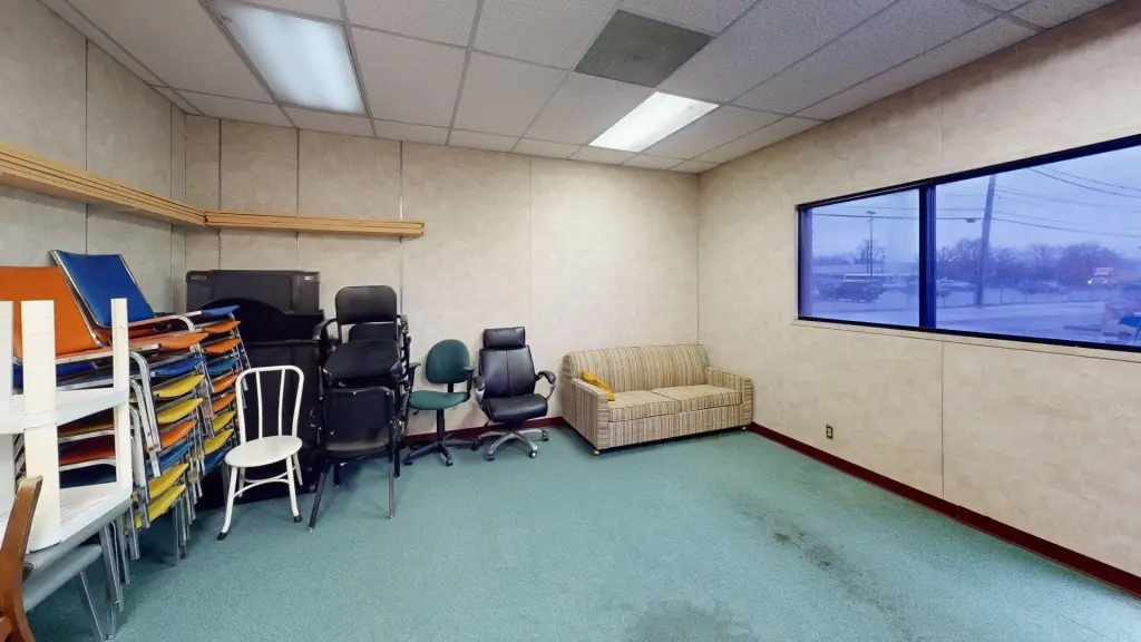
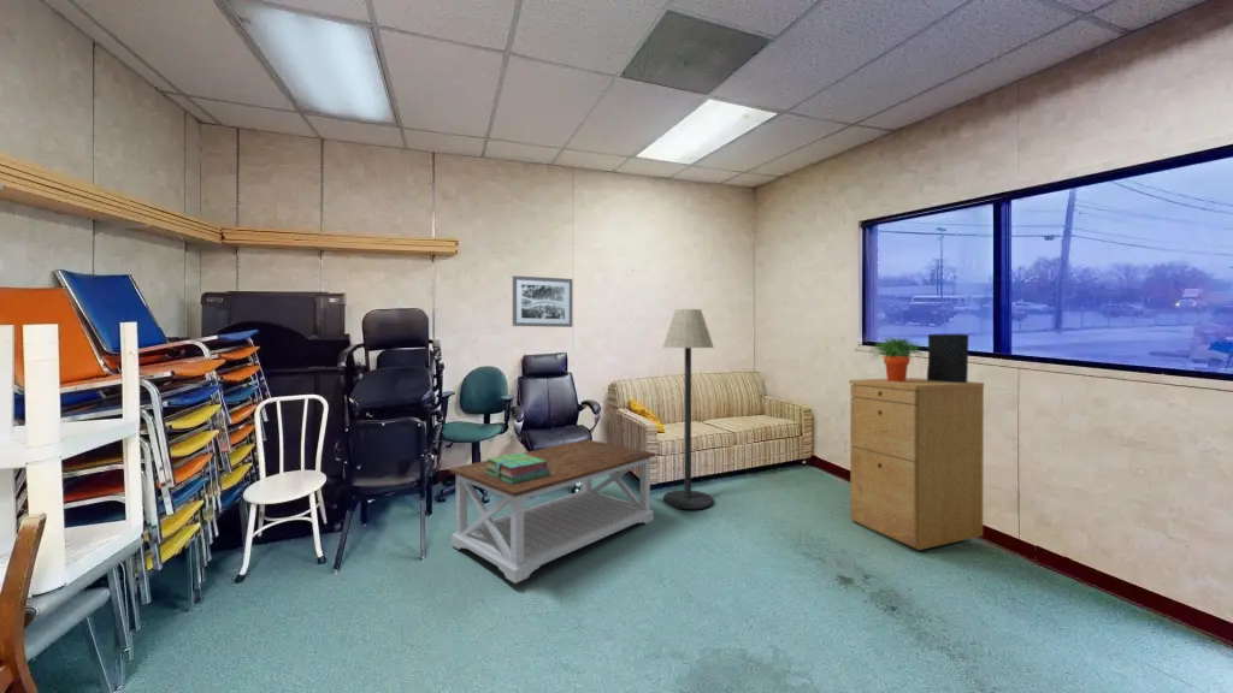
+ coffee table (559, 498)
+ stack of books (515, 466)
+ floor lamp (688, 404)
+ wall art (543, 302)
+ filing cabinet (913, 455)
+ binder (946, 357)
+ potted plant (895, 359)
